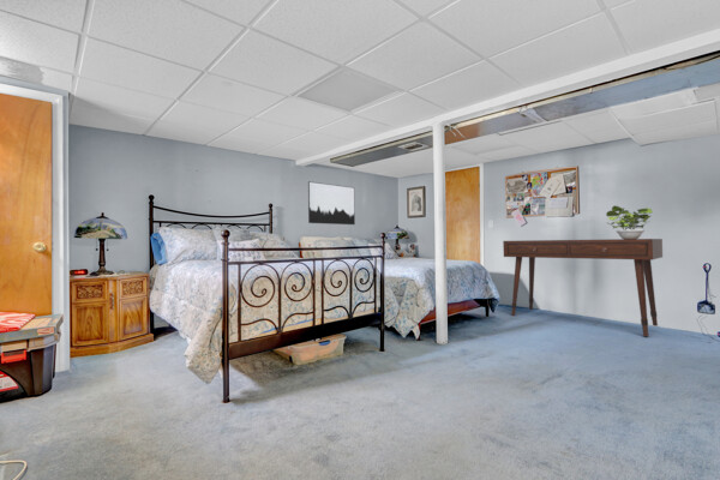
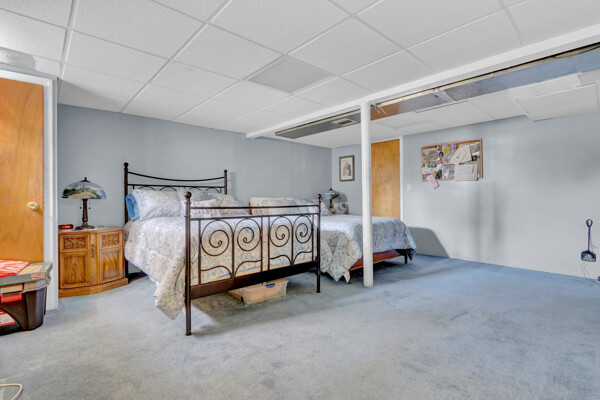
- desk (577, 257)
- wall art (332, 204)
- potted plant (628, 221)
